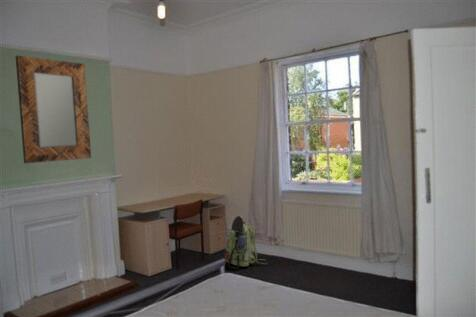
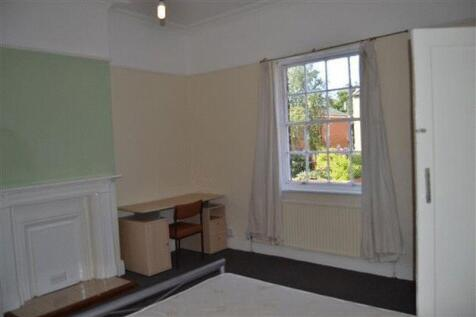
- backpack (244, 239)
- home mirror (56, 110)
